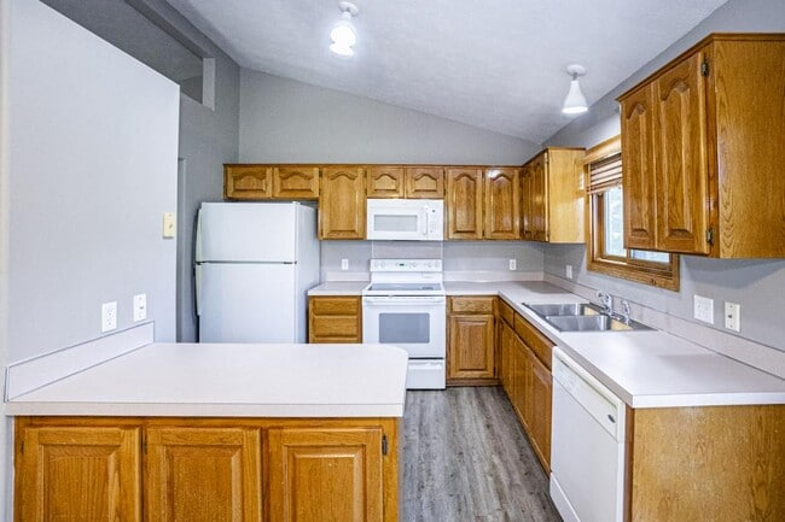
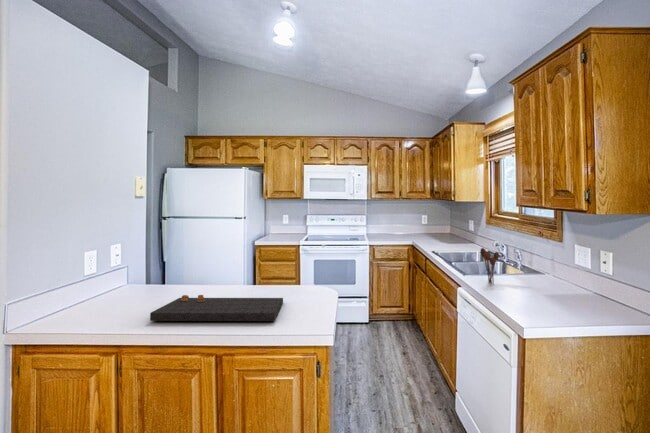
+ utensil holder (488, 265)
+ cutting board (222, 304)
